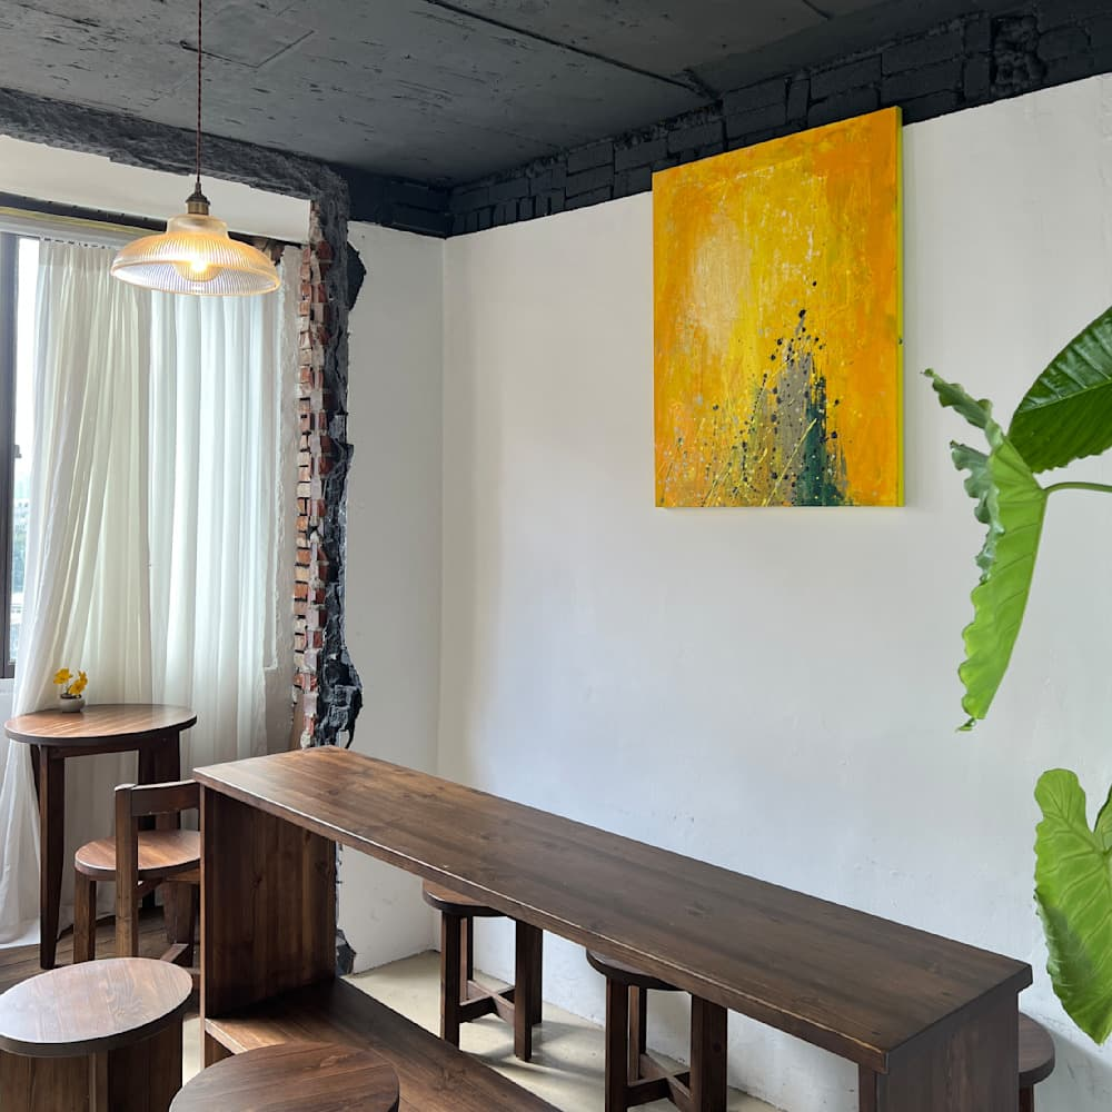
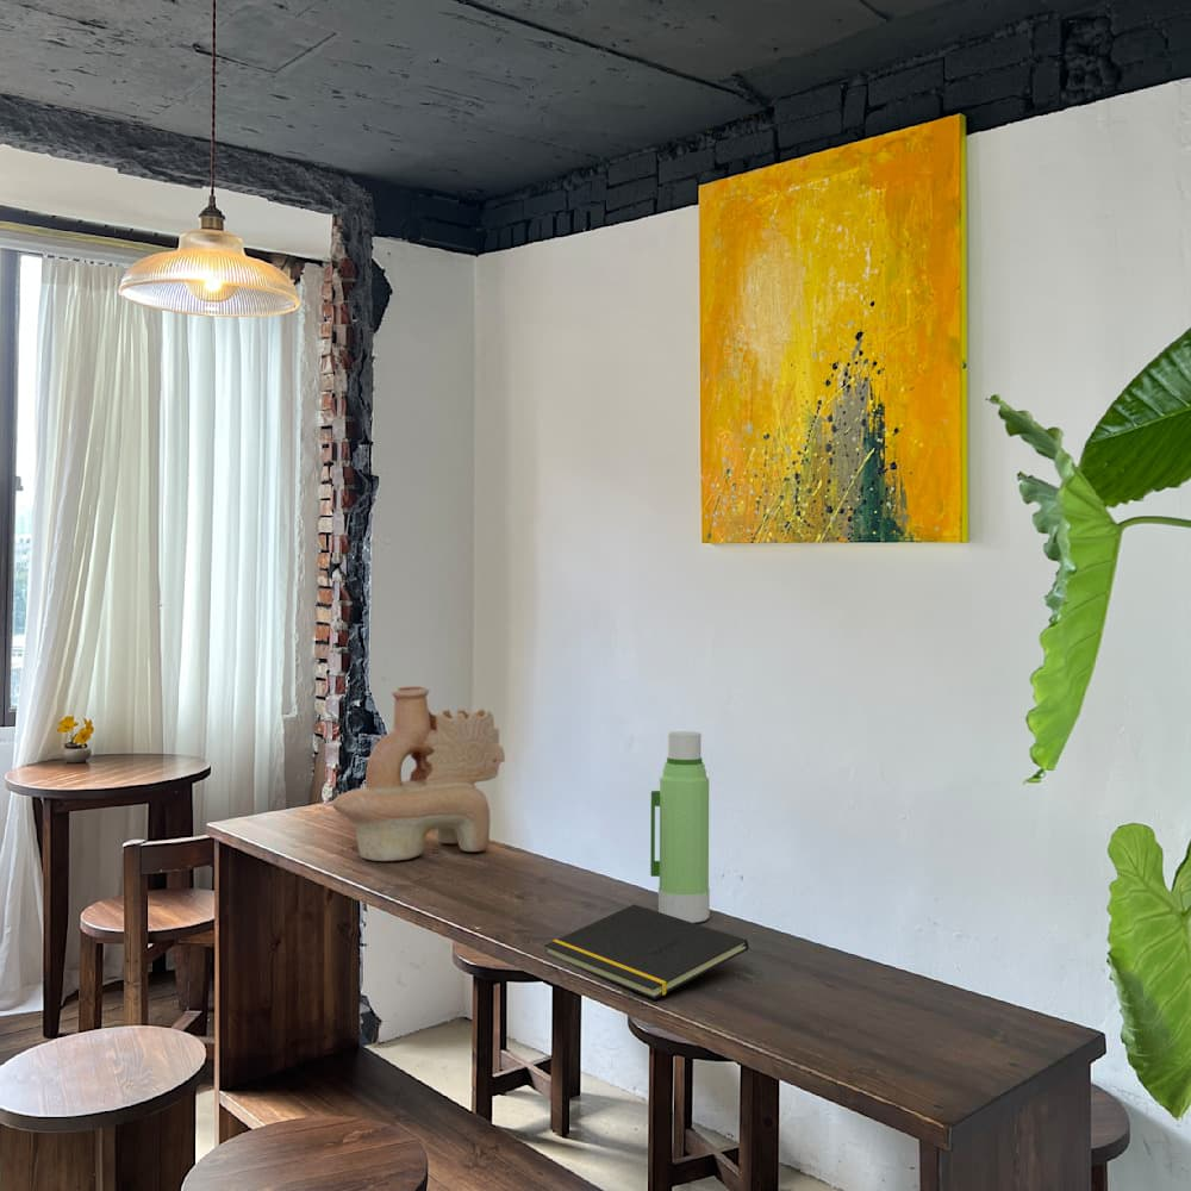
+ notepad (643, 947)
+ water bottle (681, 824)
+ decorative vase (420, 768)
